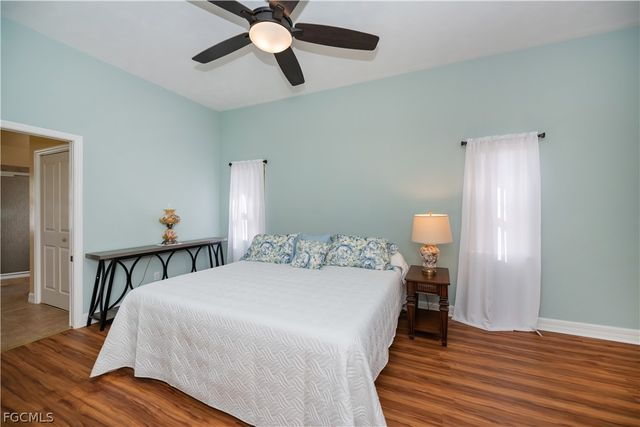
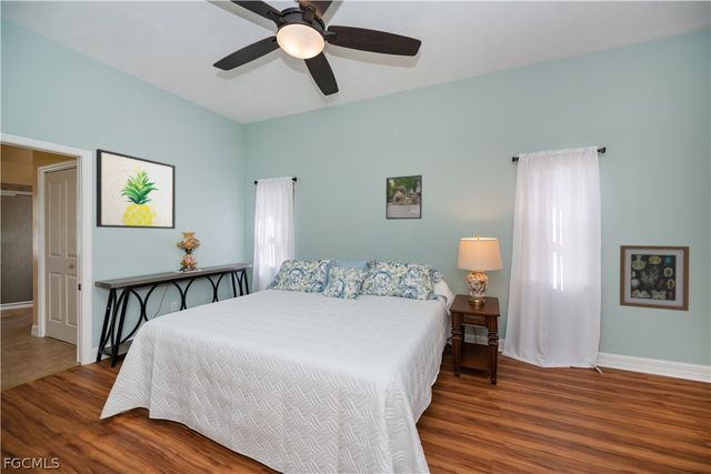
+ wall art (652, 276)
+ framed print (403, 198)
+ wall art (139, 193)
